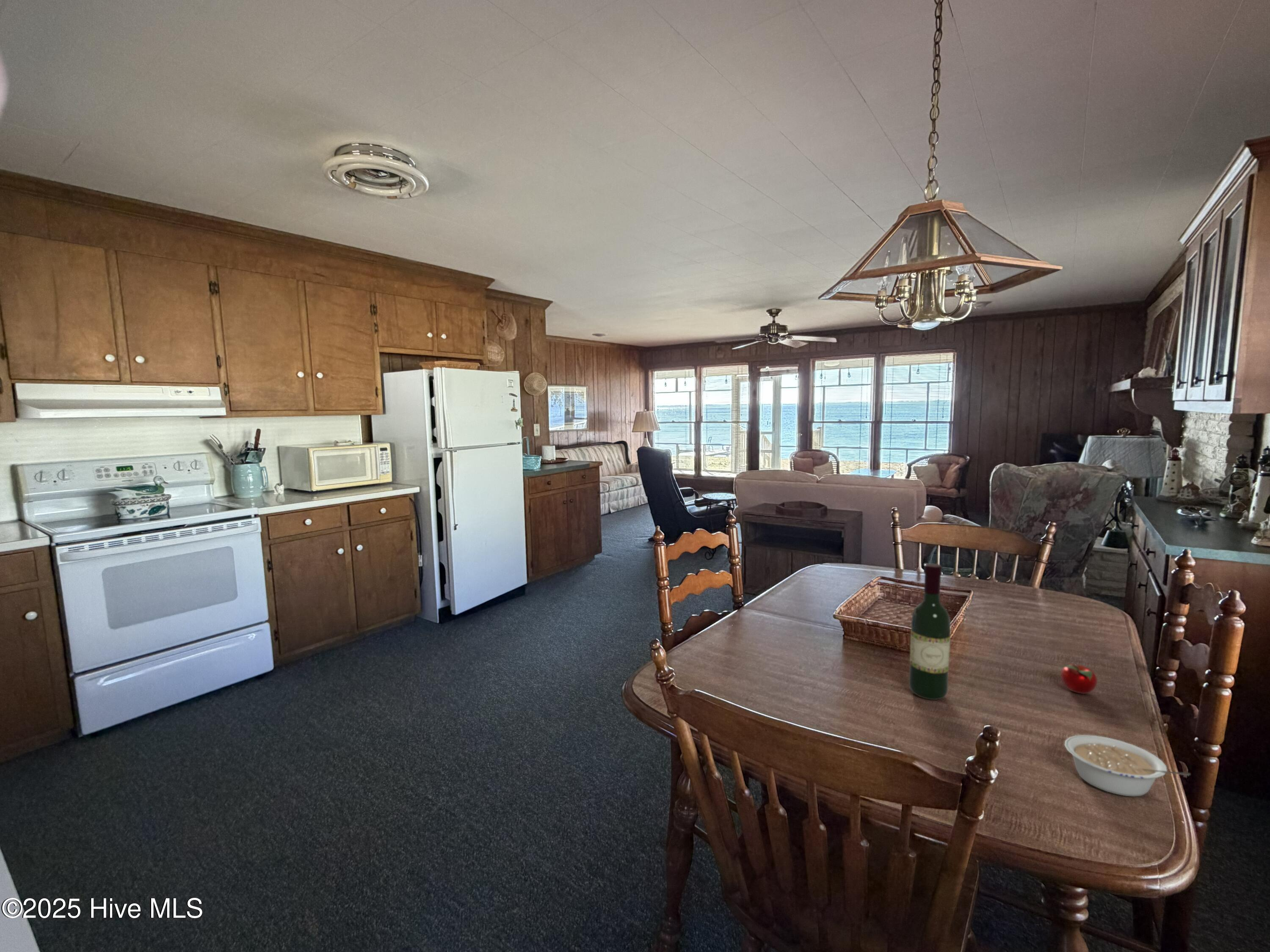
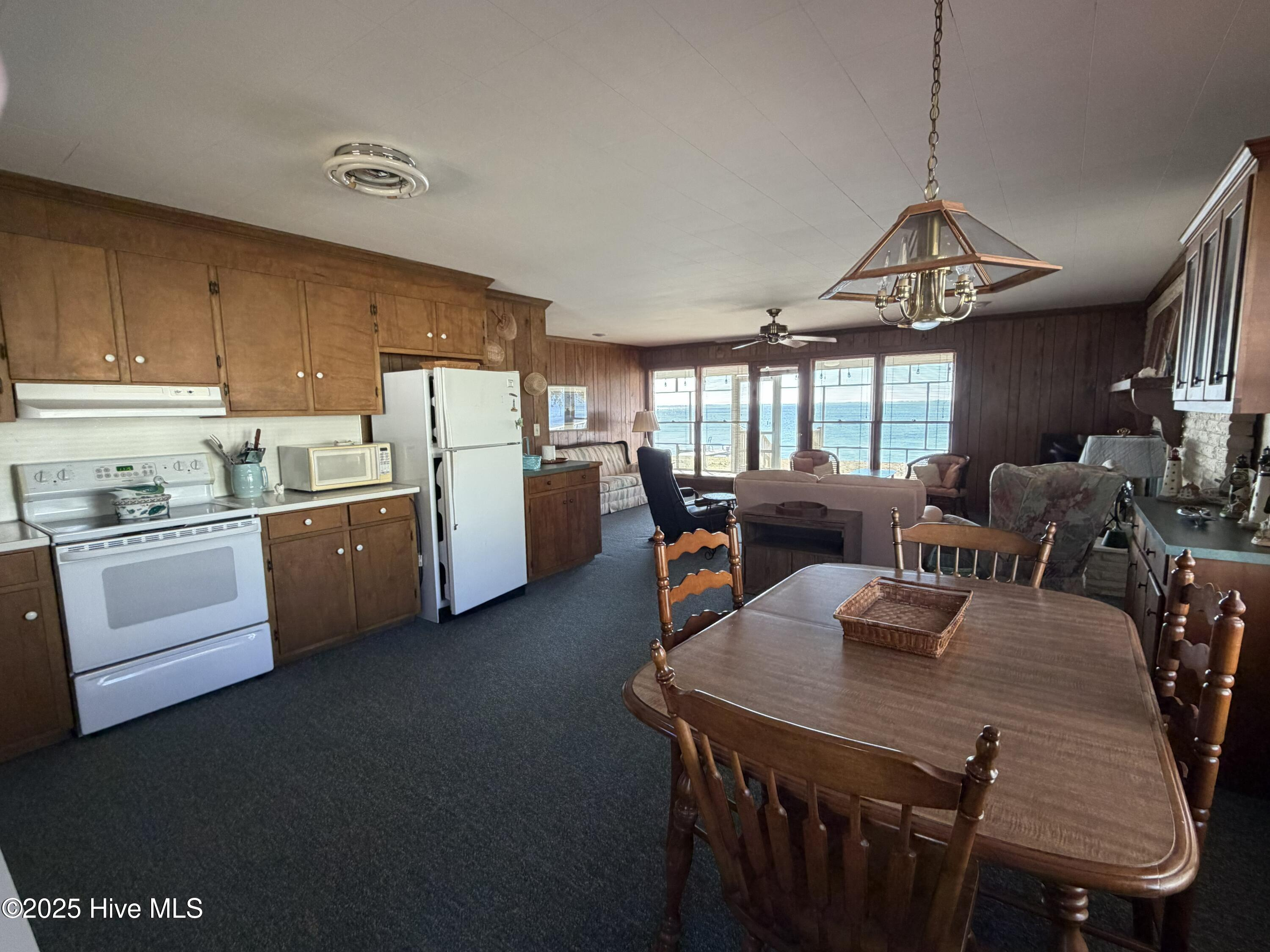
- legume (1117, 765)
- wine bottle (930, 630)
- apple (1080, 679)
